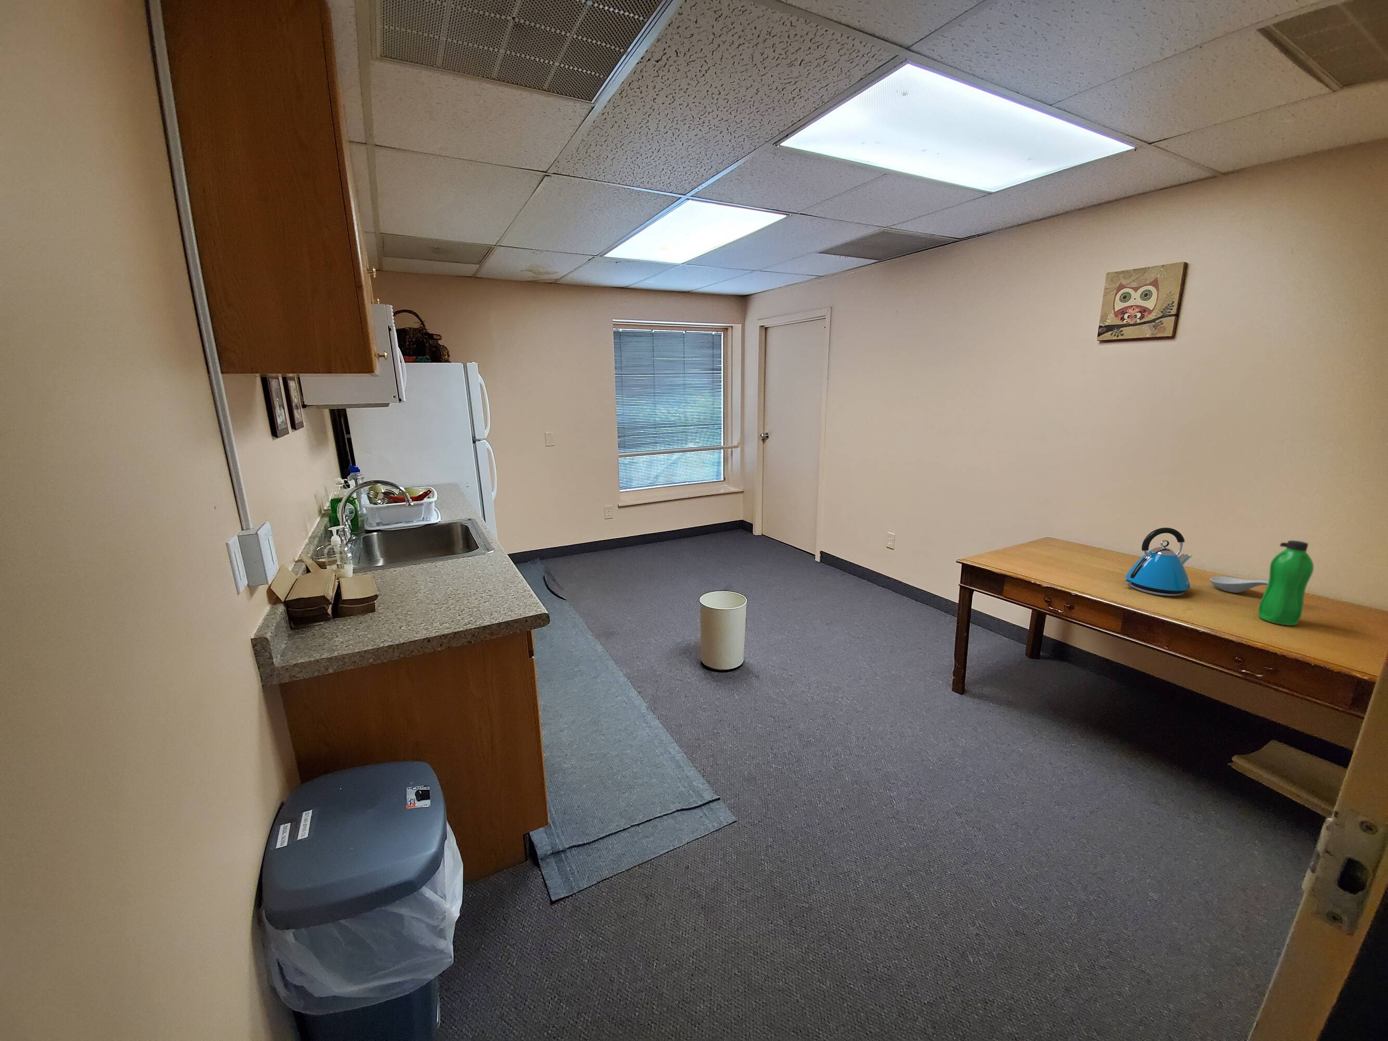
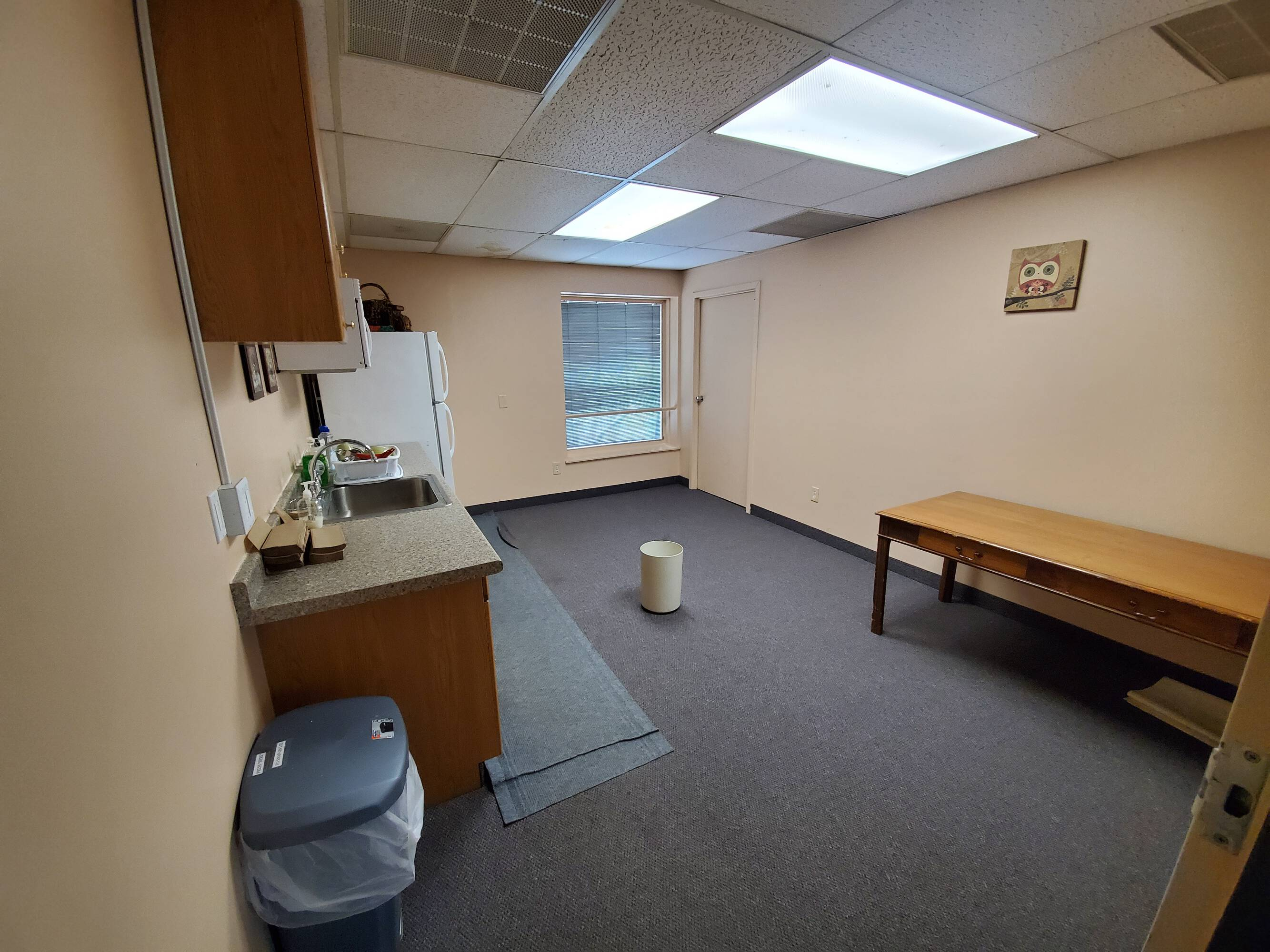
- kettle (1160, 559)
- spoon rest (1250, 586)
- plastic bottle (1287, 582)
